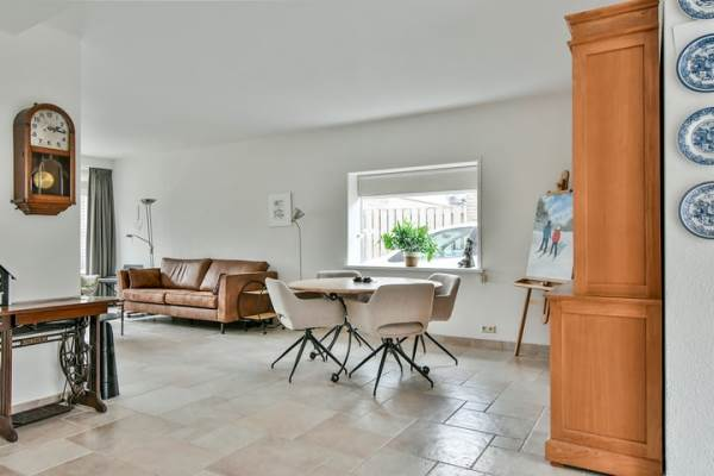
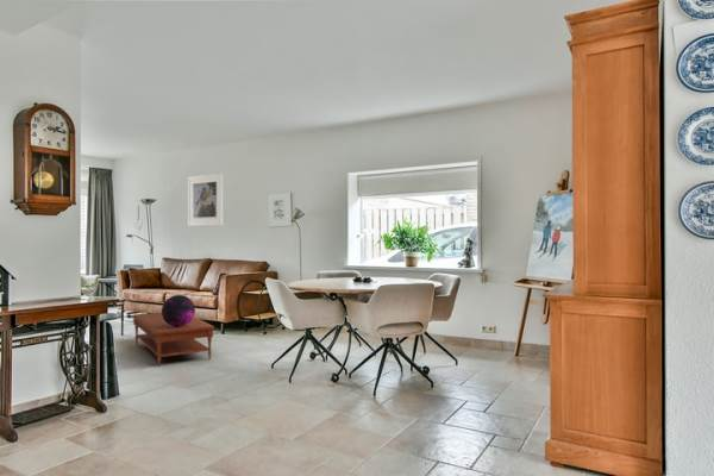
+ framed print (205, 200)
+ decorative orb (177, 311)
+ coffee table (170, 336)
